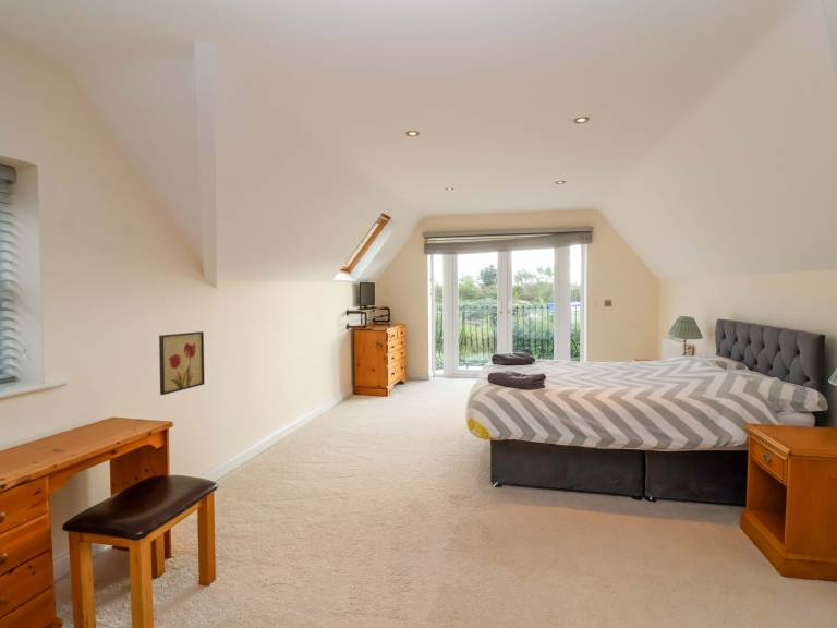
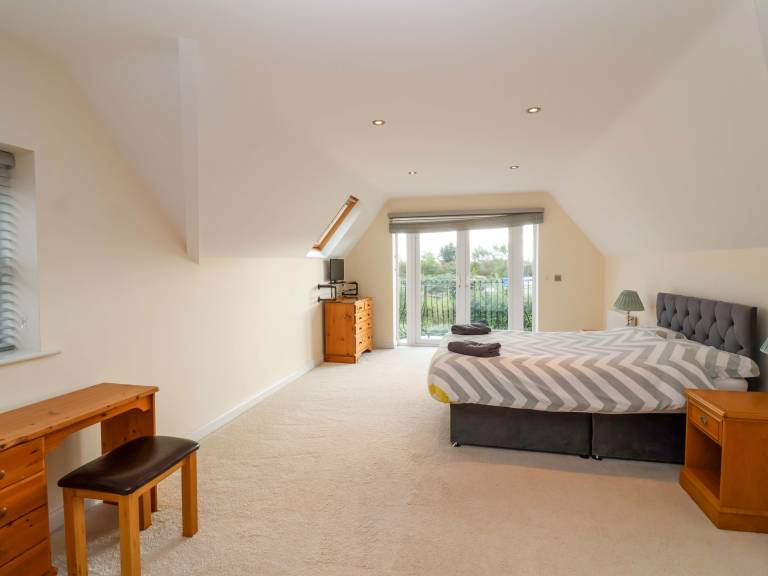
- wall art (182, 361)
